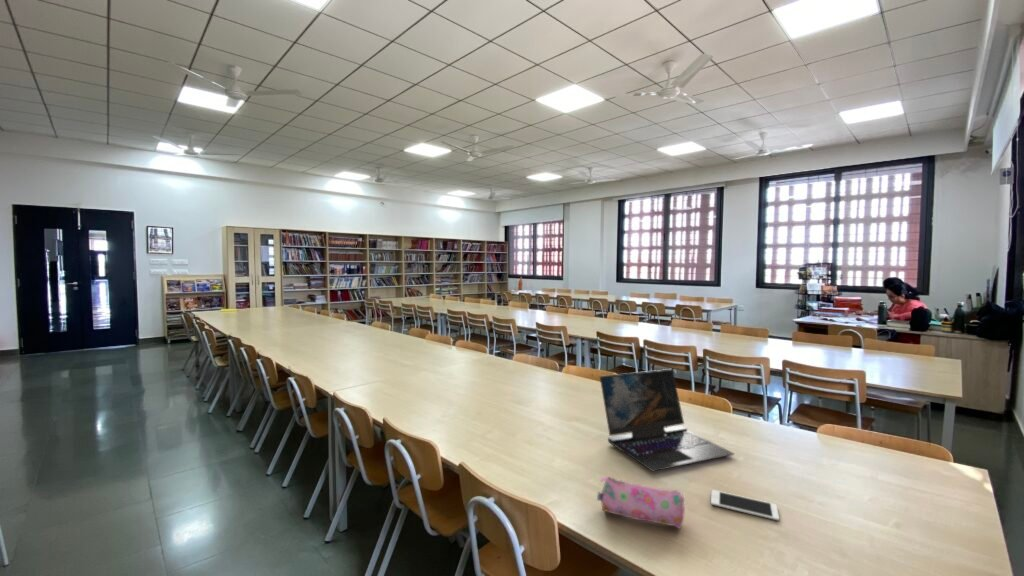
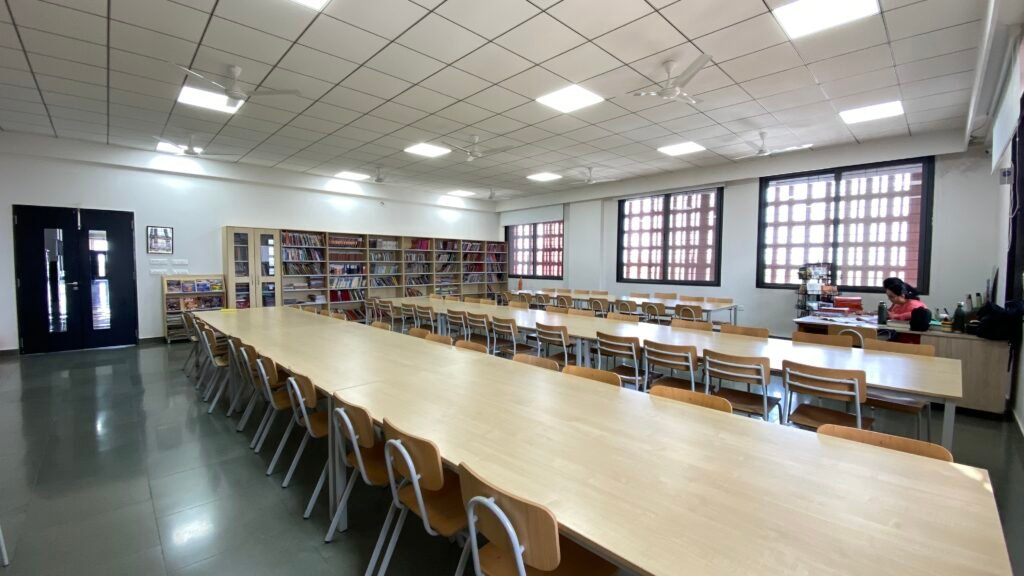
- cell phone (743, 504)
- laptop (663, 414)
- pencil case (640, 501)
